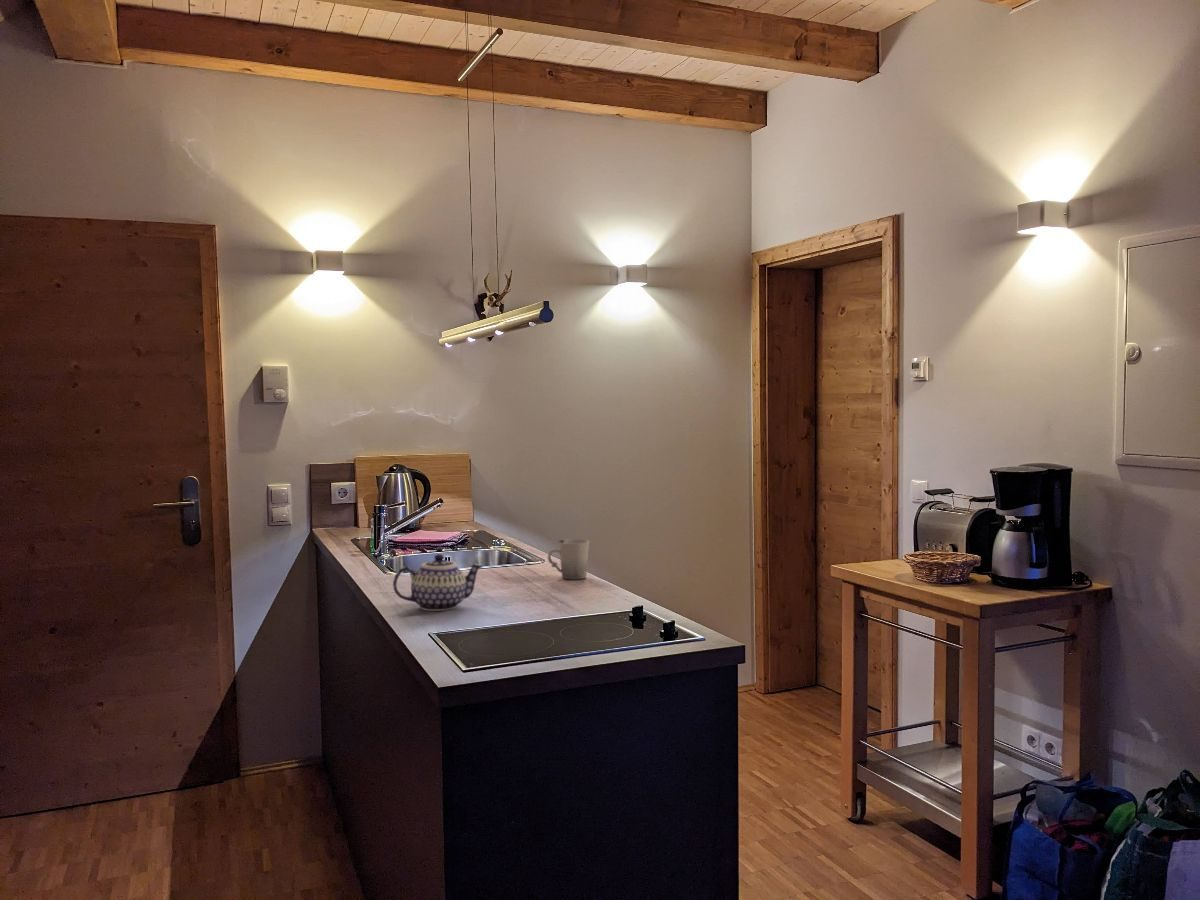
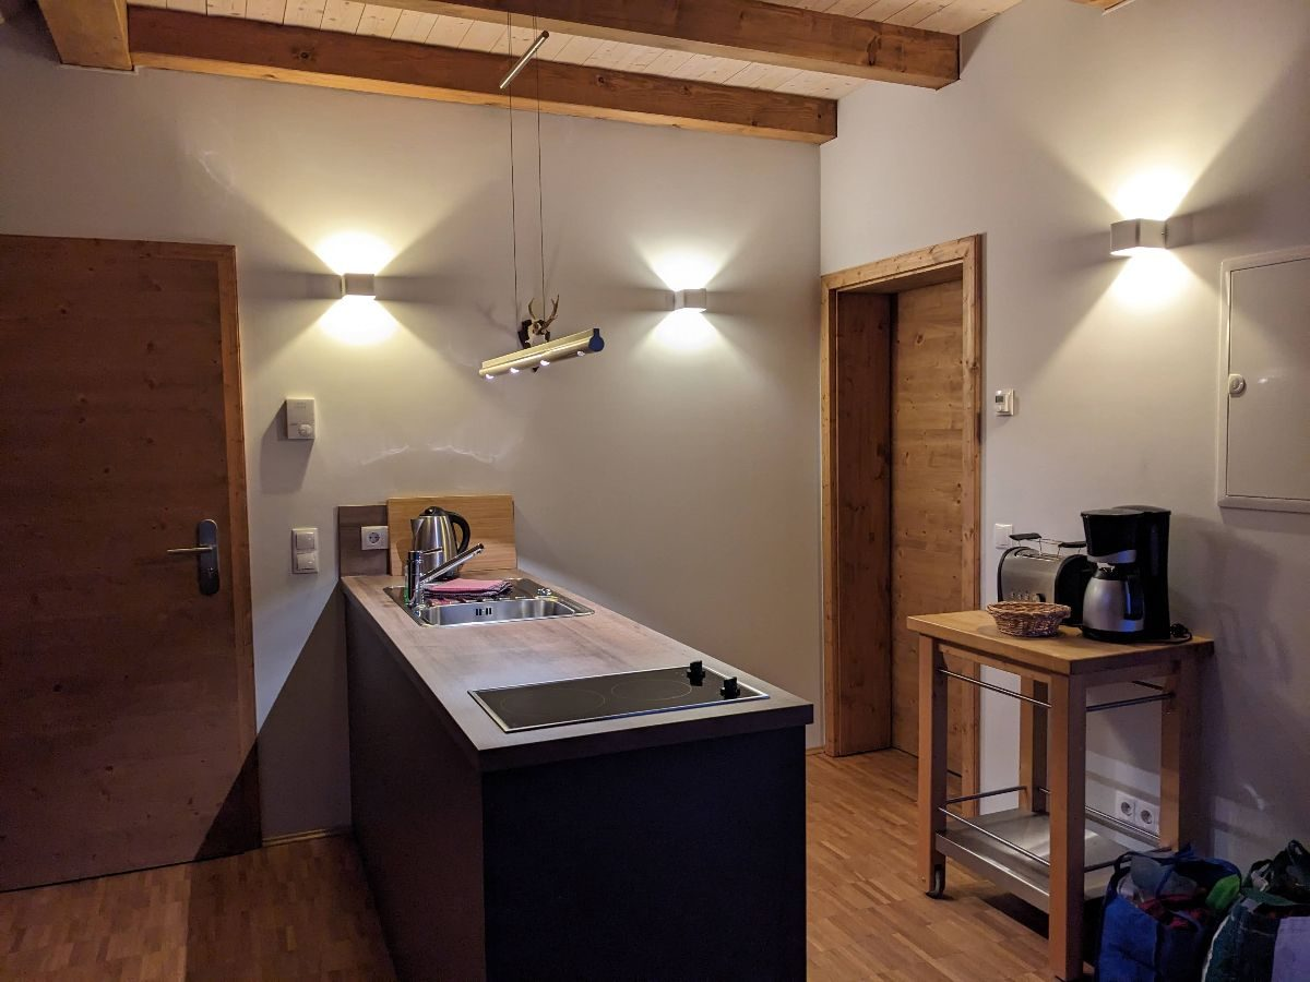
- cup (568, 559)
- teapot (439, 580)
